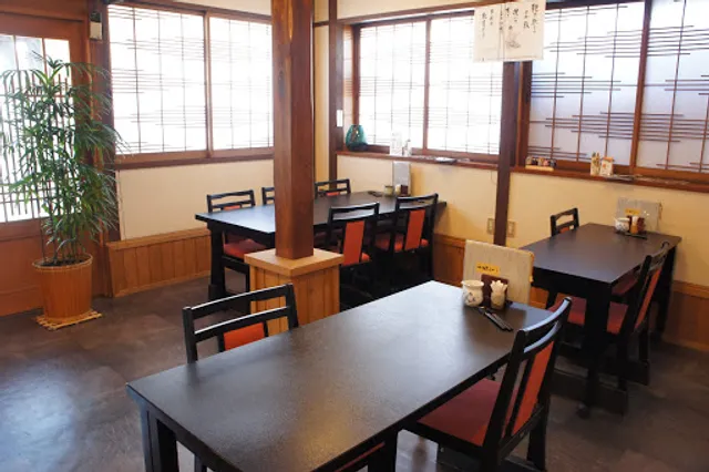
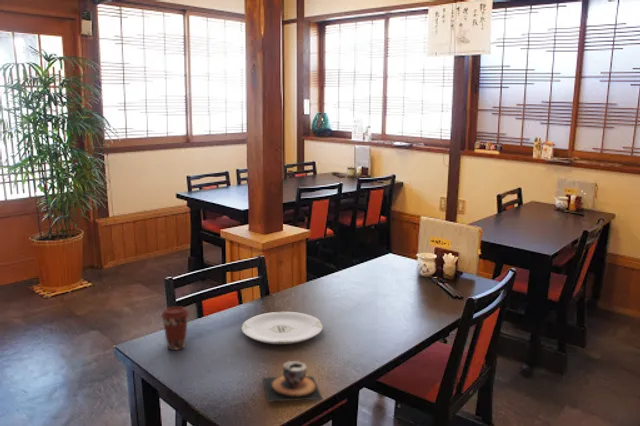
+ coffee cup (175, 328)
+ teacup (291, 378)
+ plate (282, 328)
